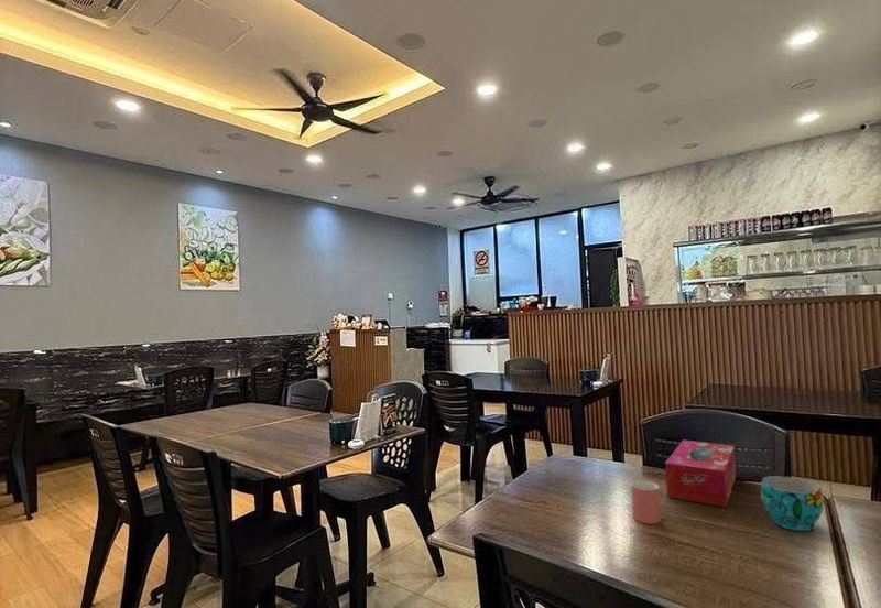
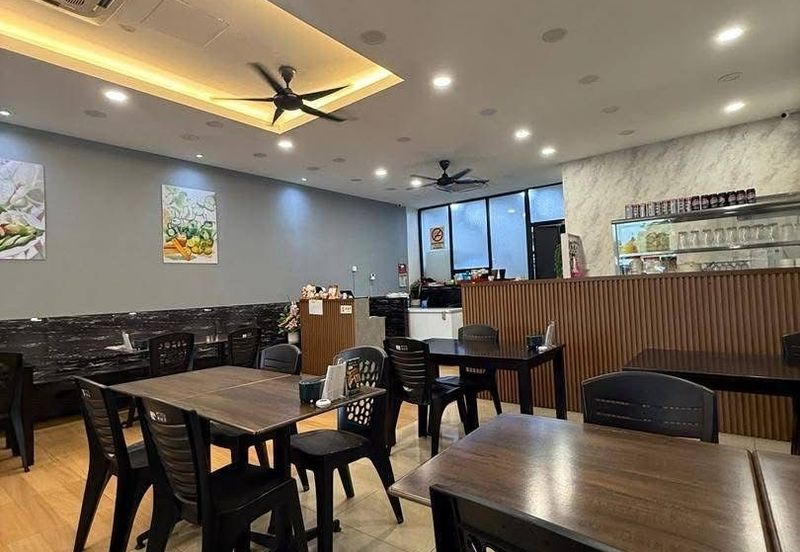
- cup (787, 502)
- tissue box (701, 469)
- cup (645, 499)
